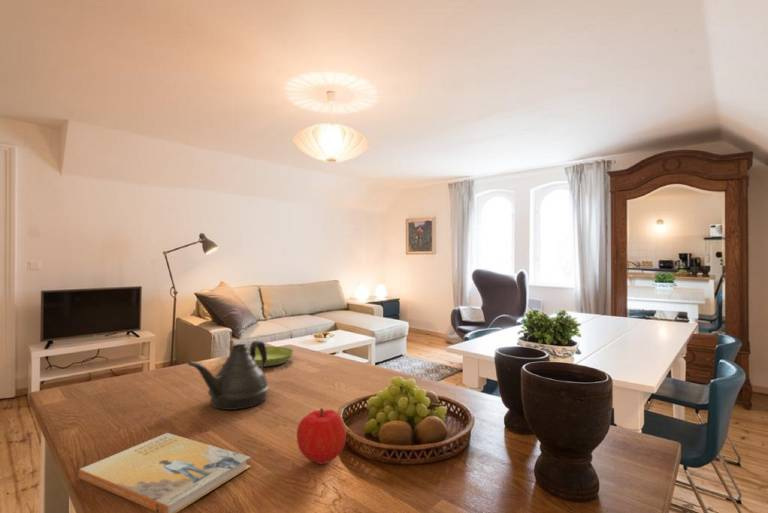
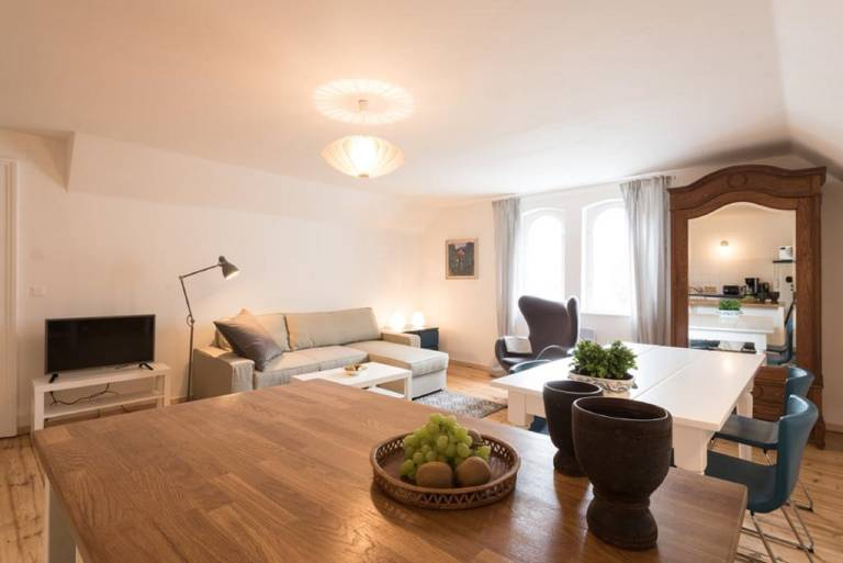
- teapot (229, 375)
- saucer (267, 356)
- fruit (321, 434)
- book (167, 467)
